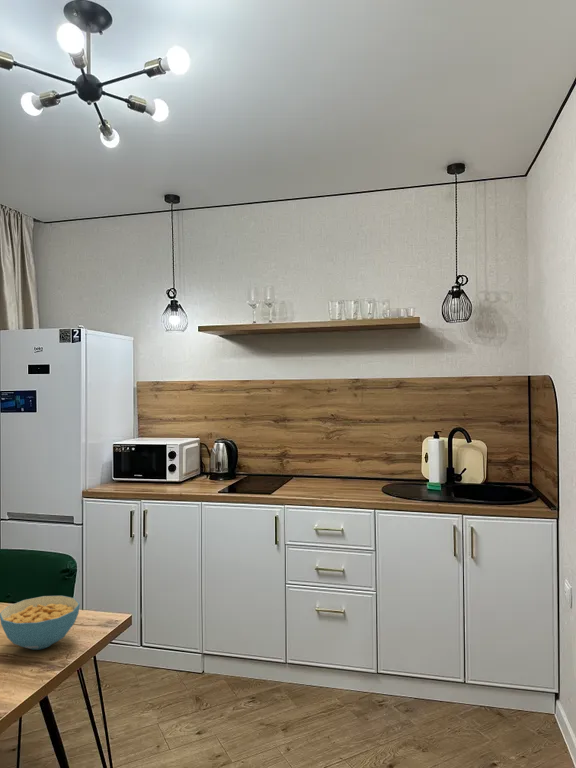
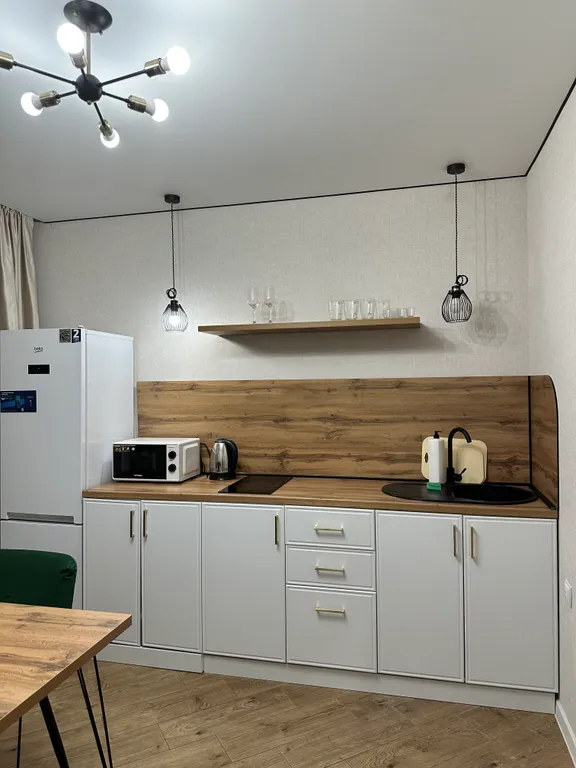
- cereal bowl (40, 626)
